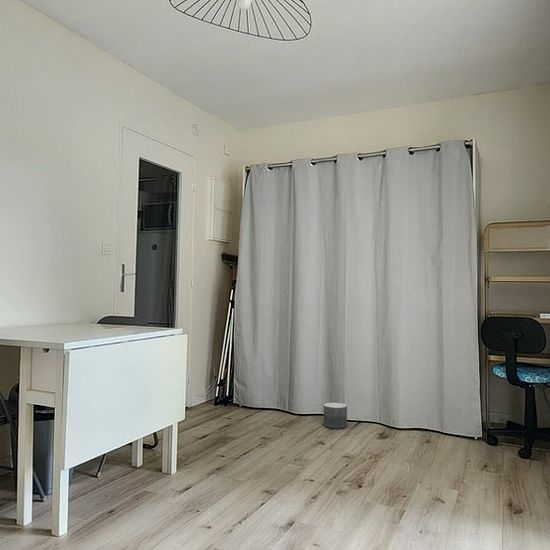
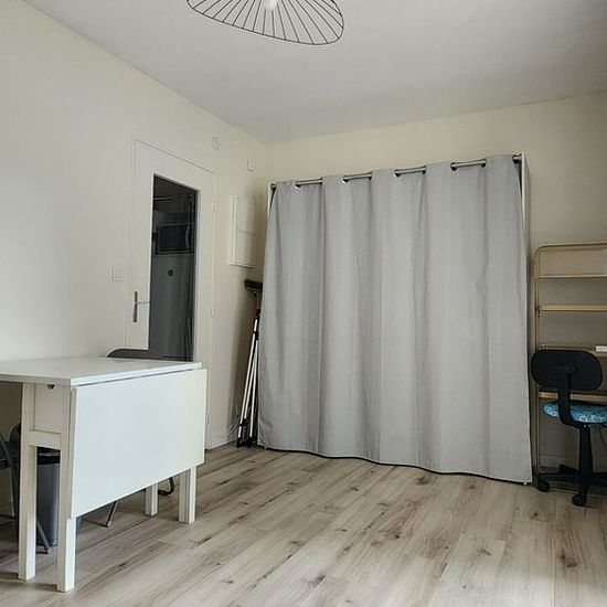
- planter (335, 415)
